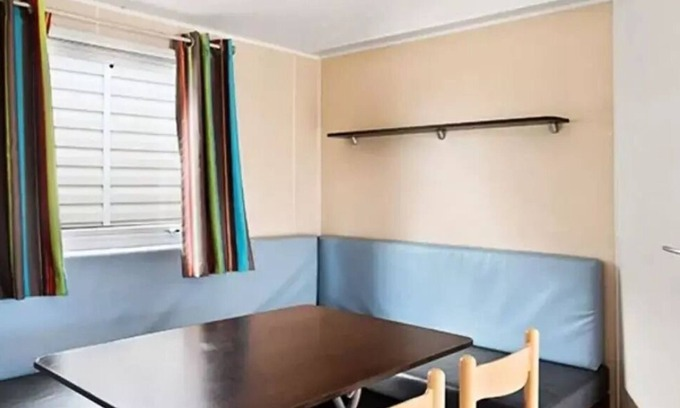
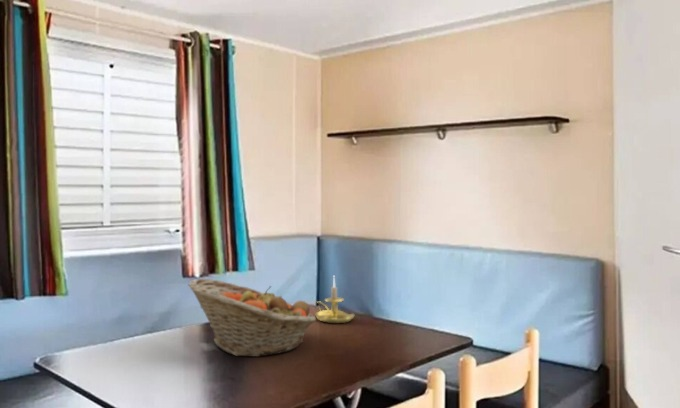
+ candle holder (332, 296)
+ fruit basket (251, 311)
